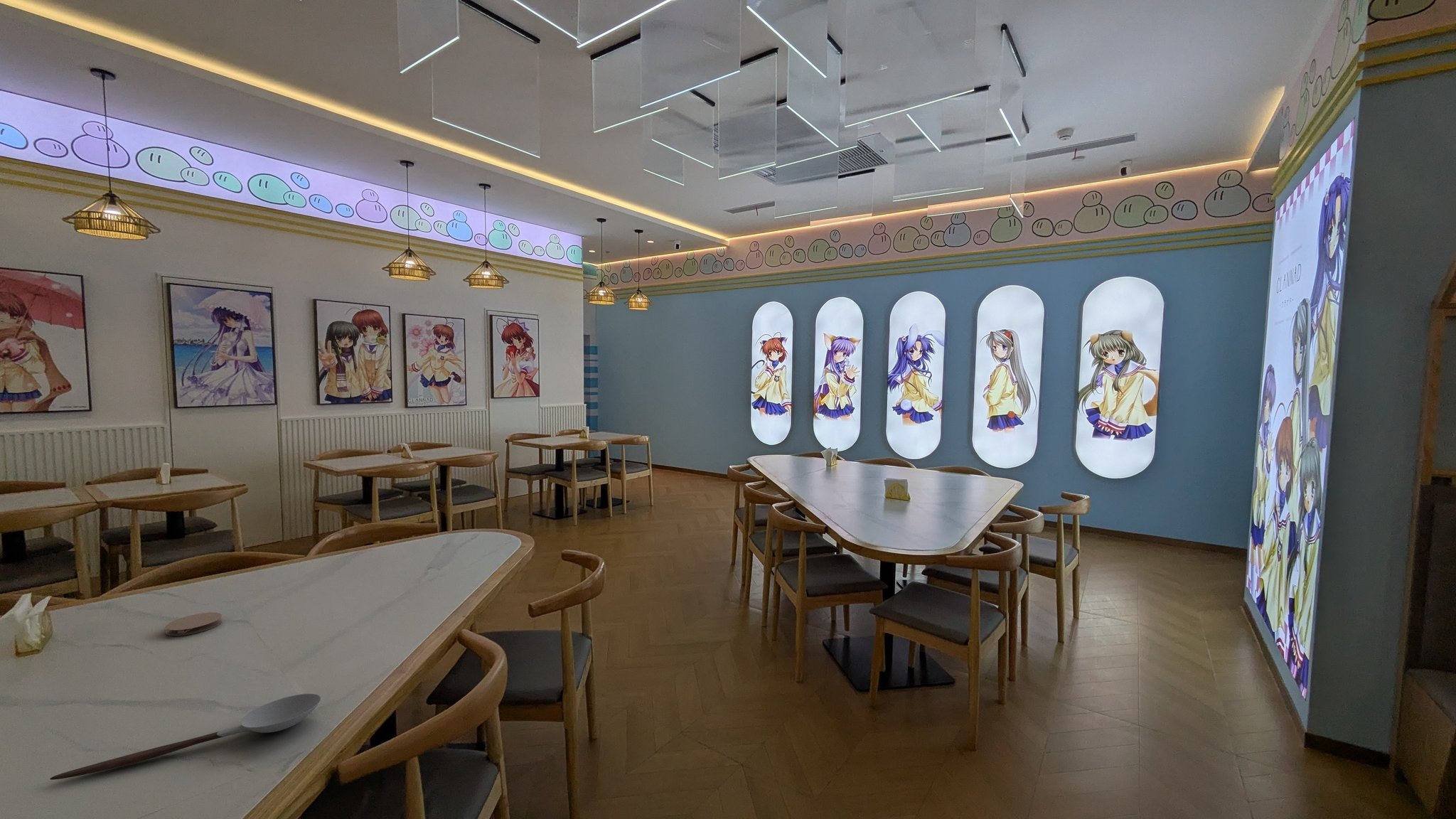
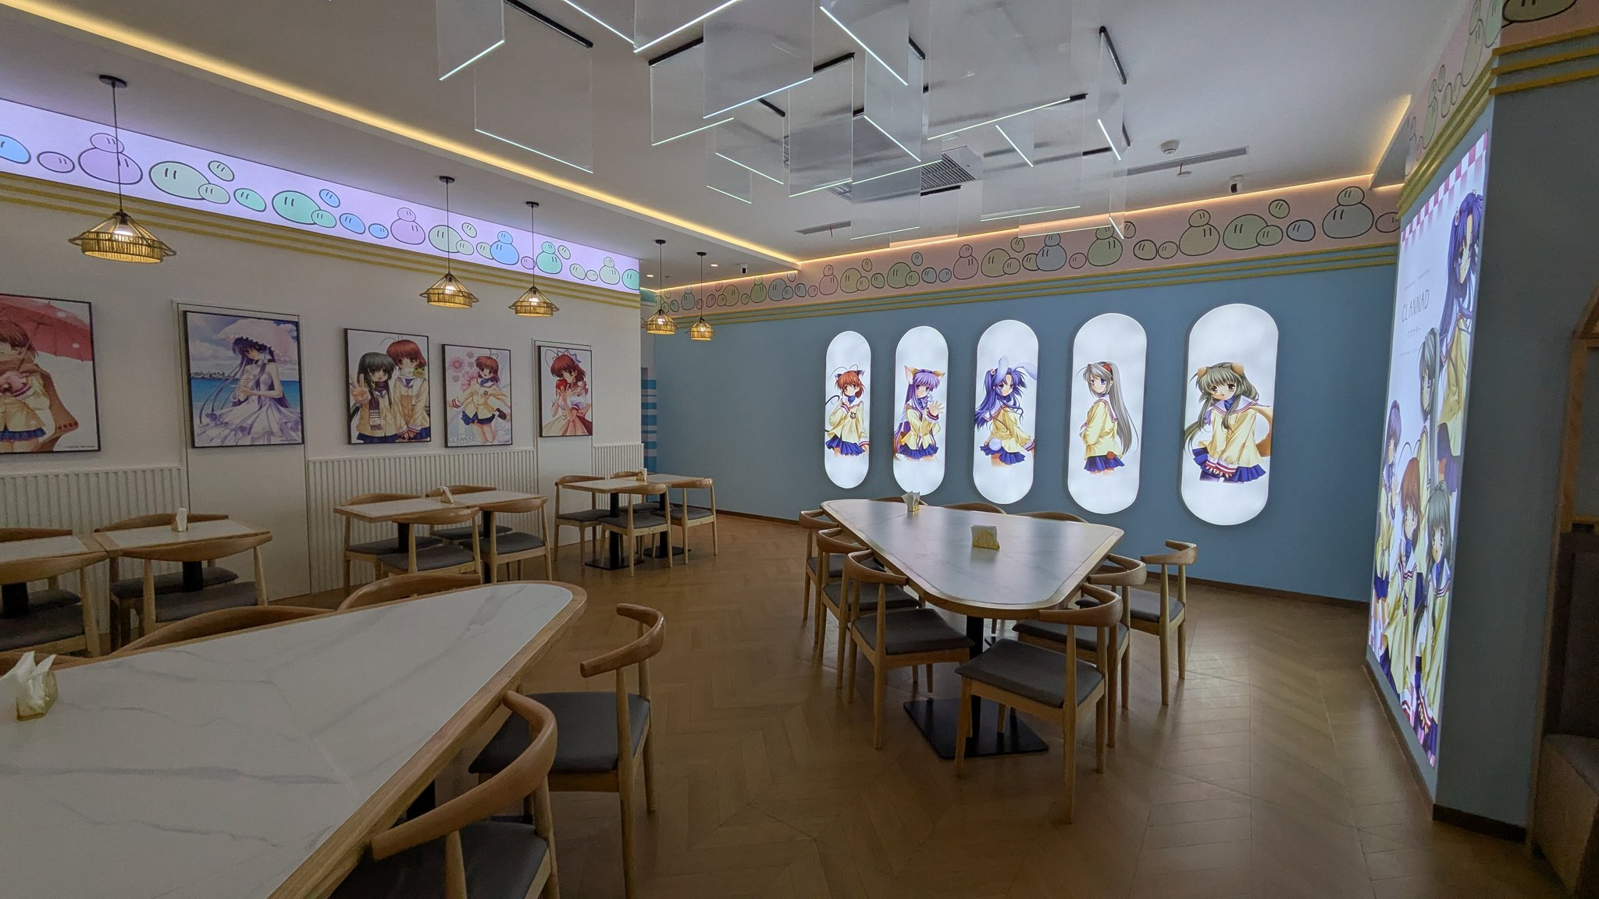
- coaster (194, 623)
- spoon (197, 737)
